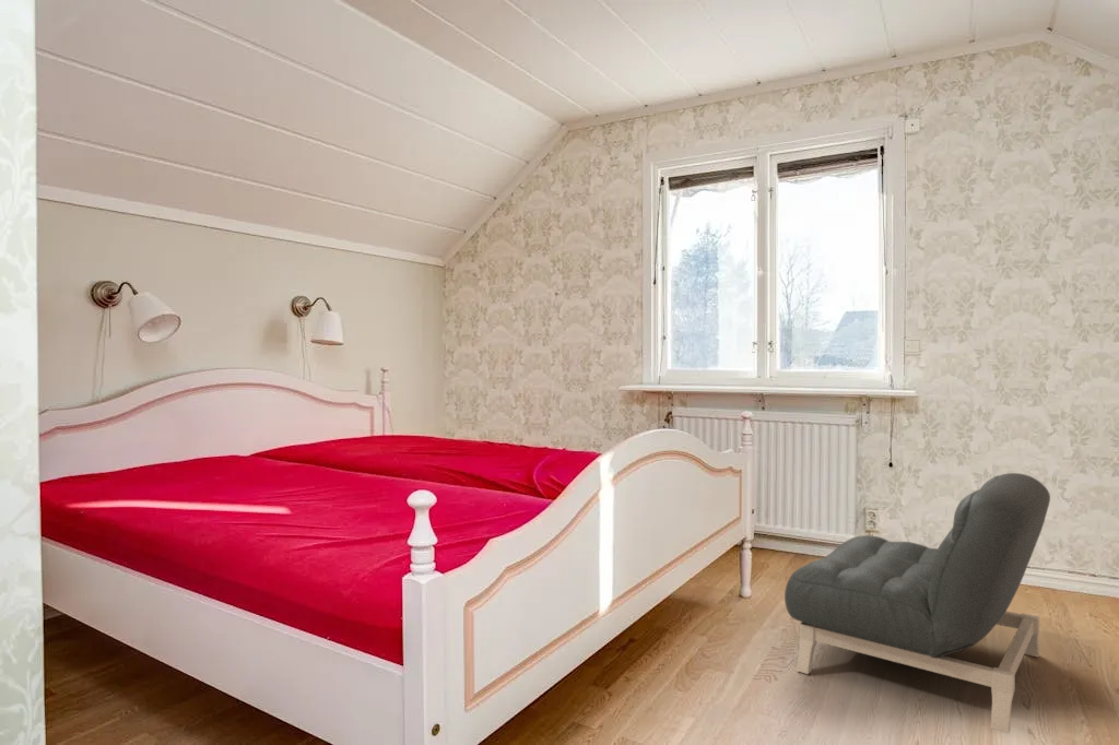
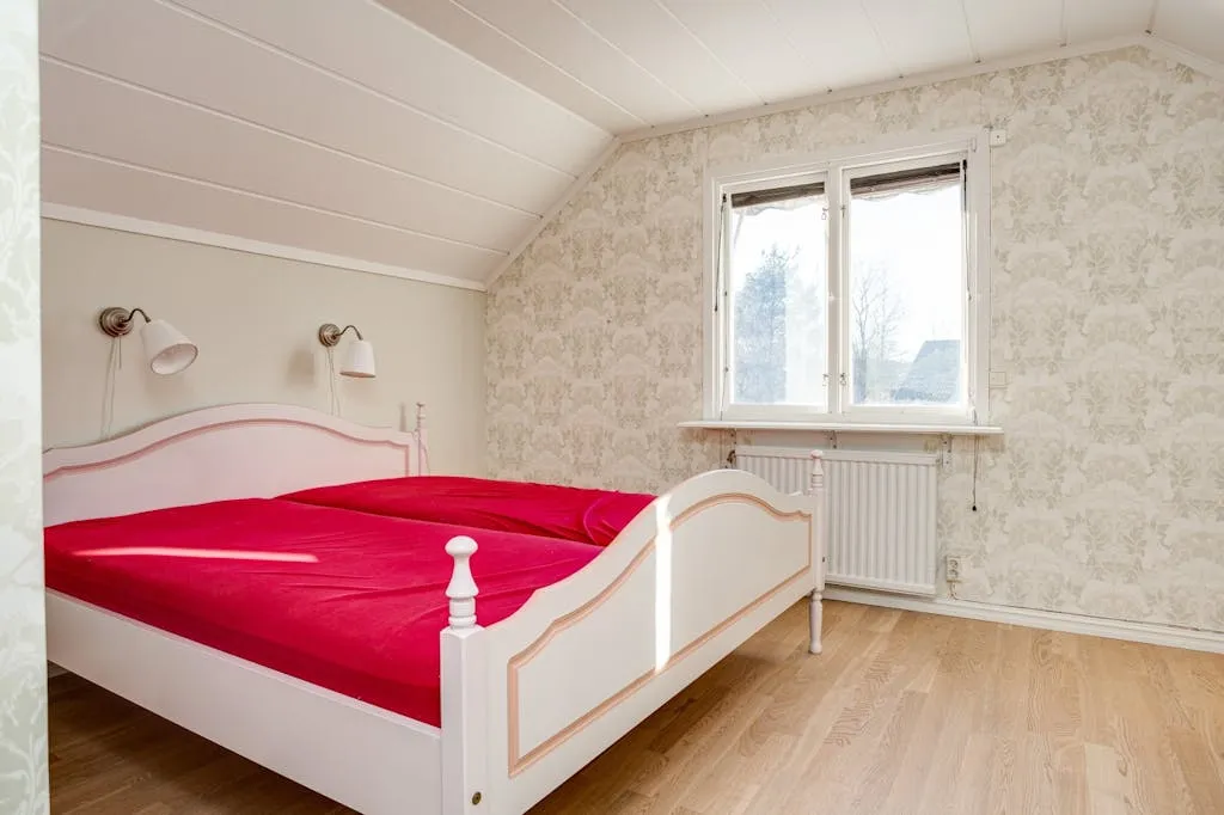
- armchair (917, 567)
